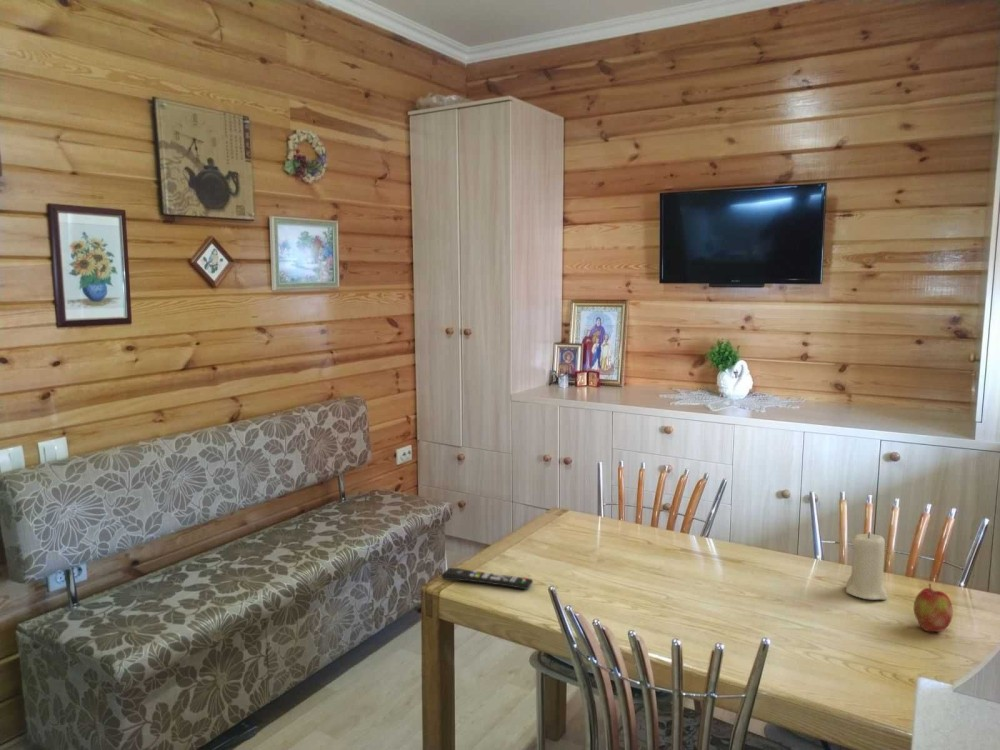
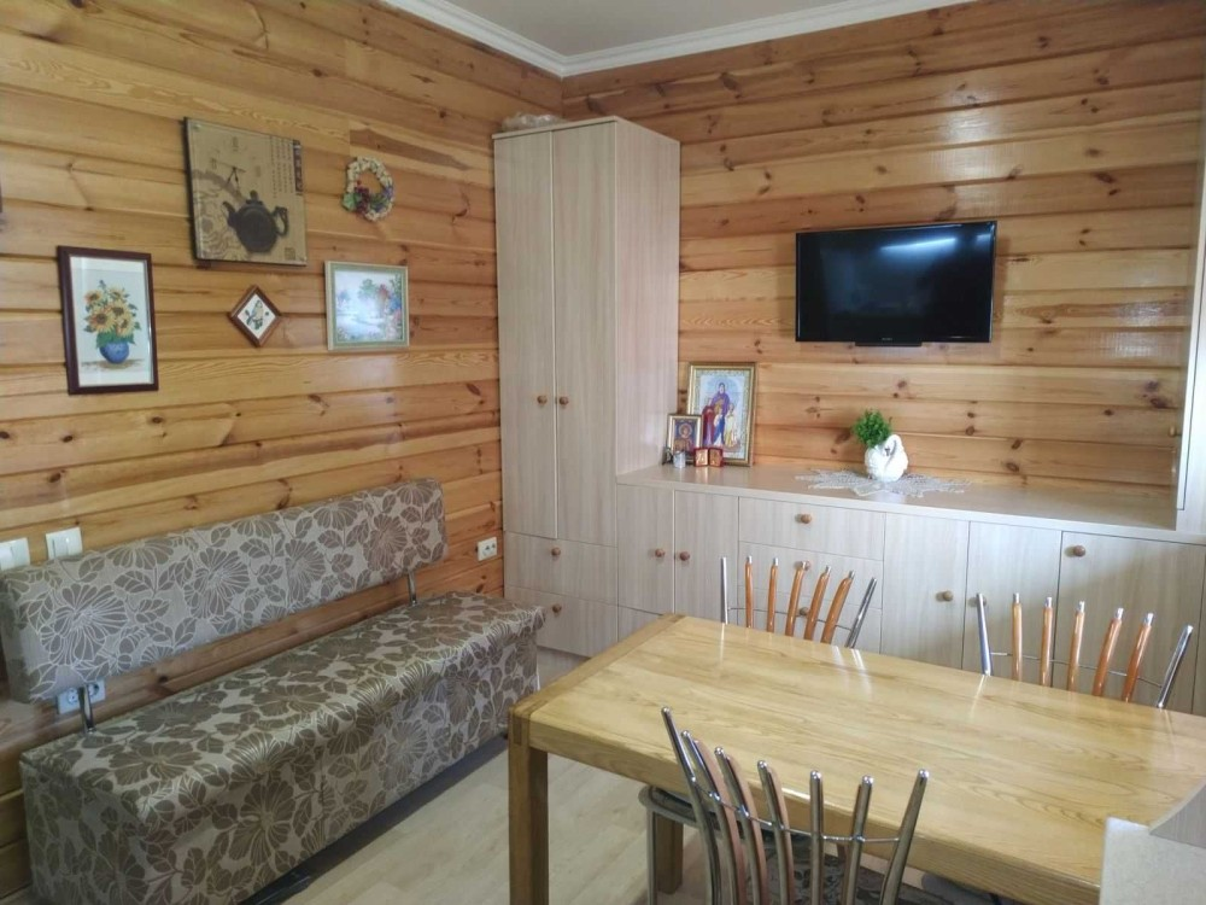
- remote control (486, 578)
- candle (868, 562)
- apple (933, 606)
